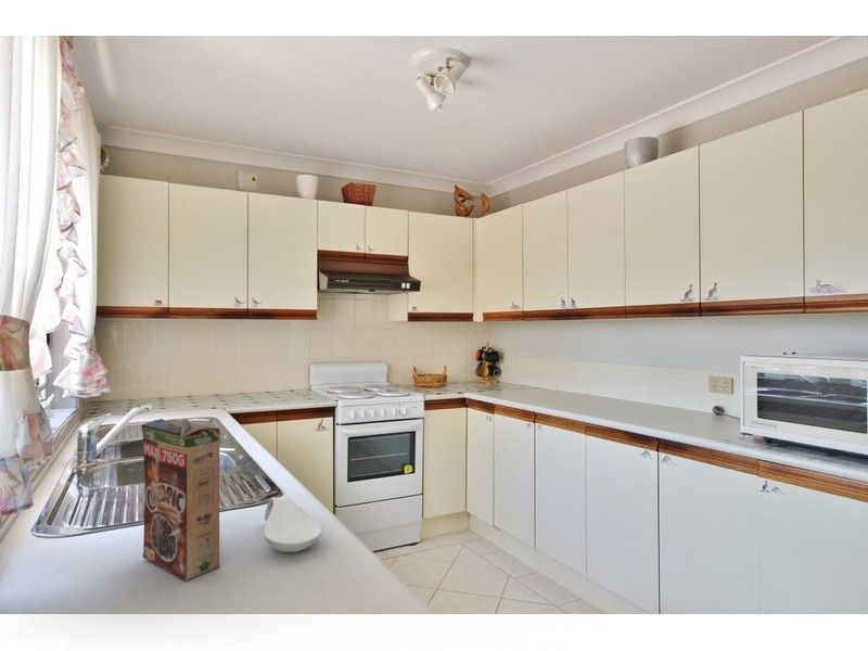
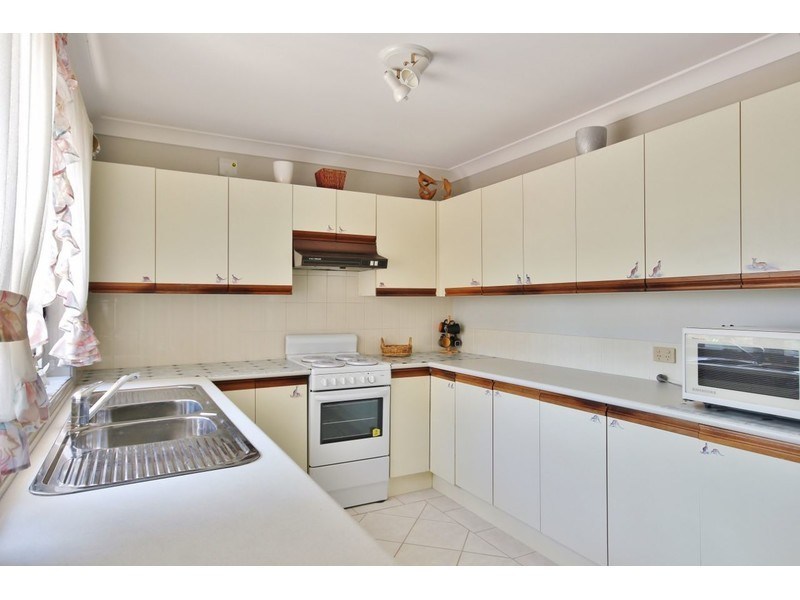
- spoon rest (285, 521)
- cereal box (179, 488)
